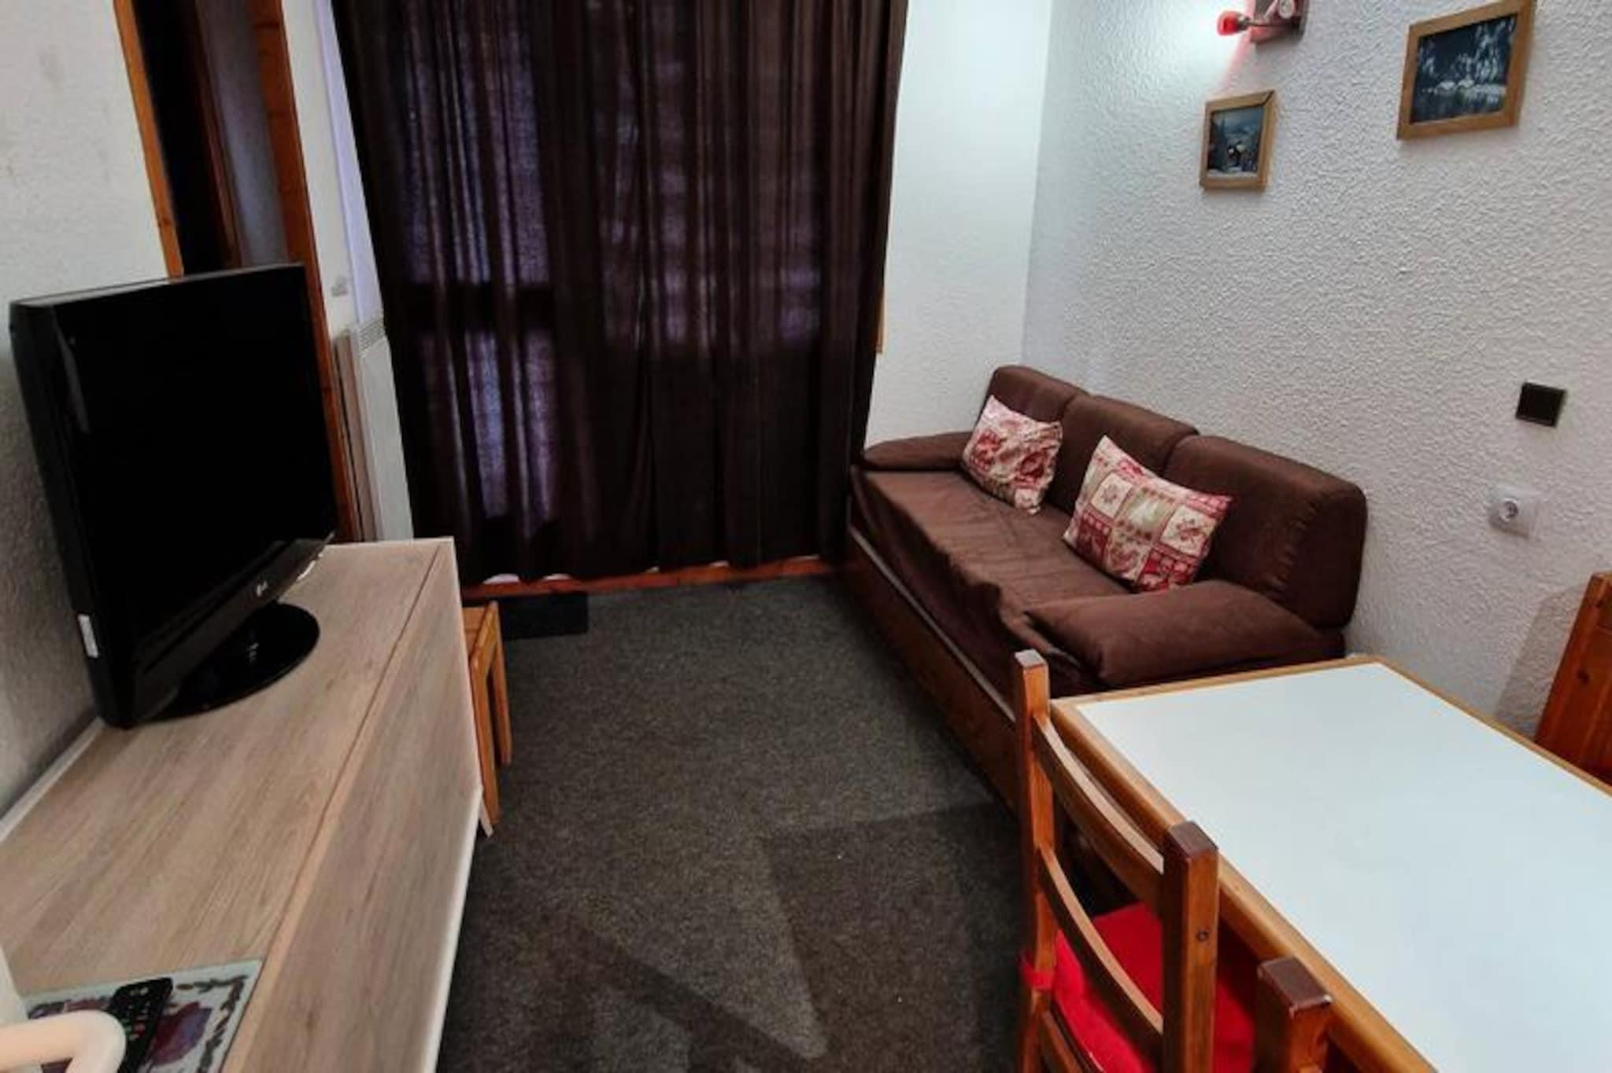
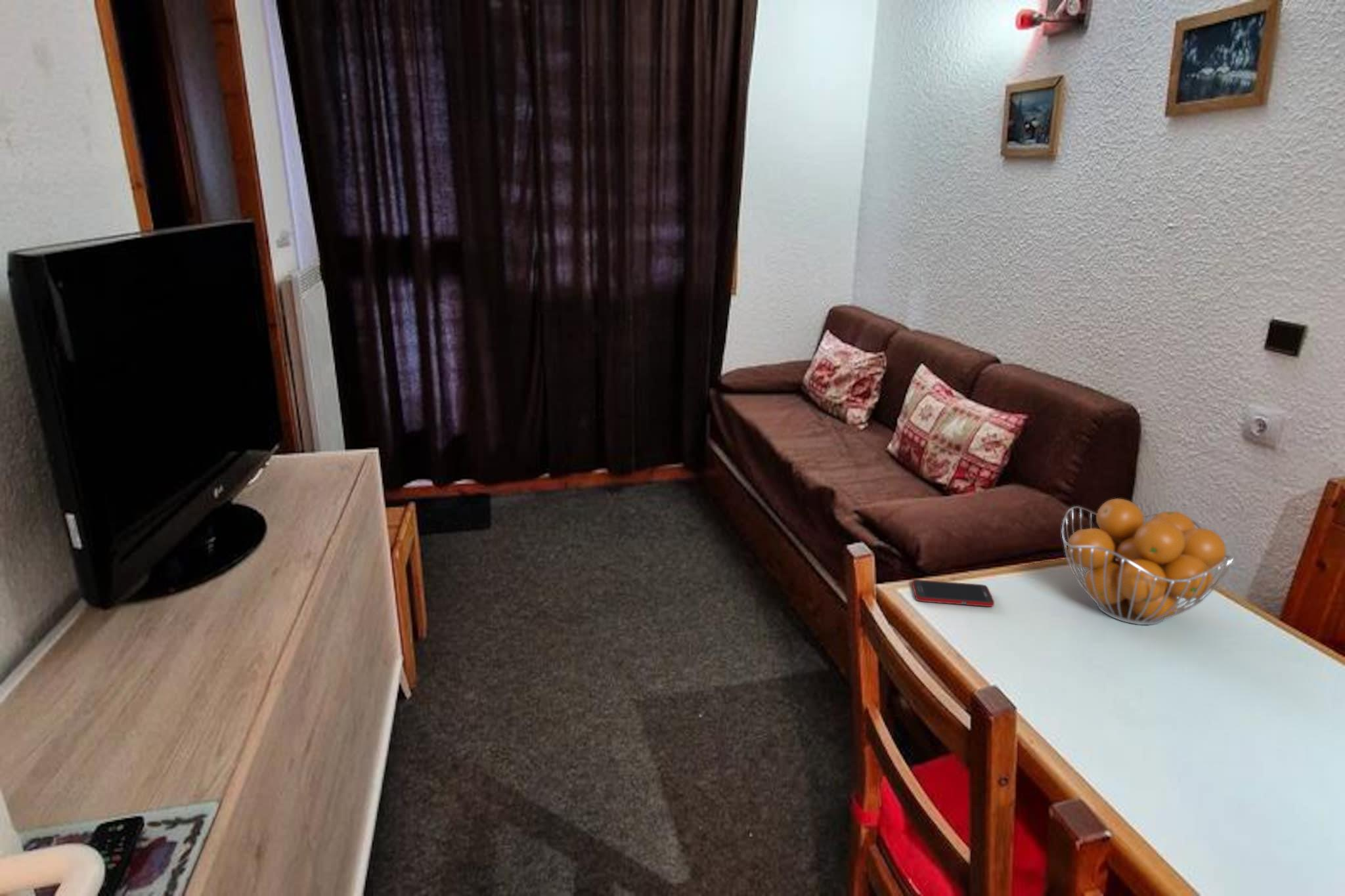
+ cell phone (952, 593)
+ fruit basket (1139, 561)
